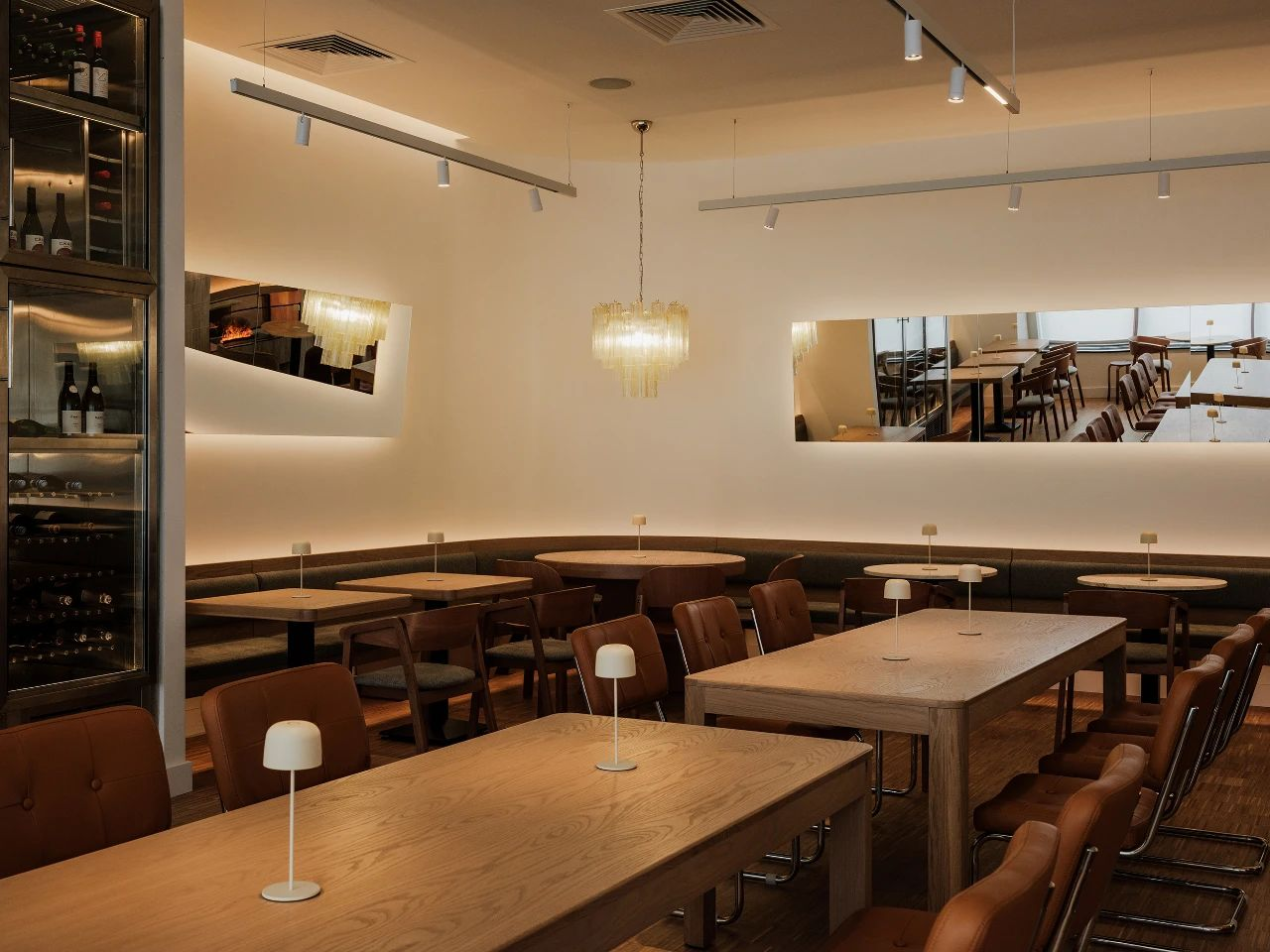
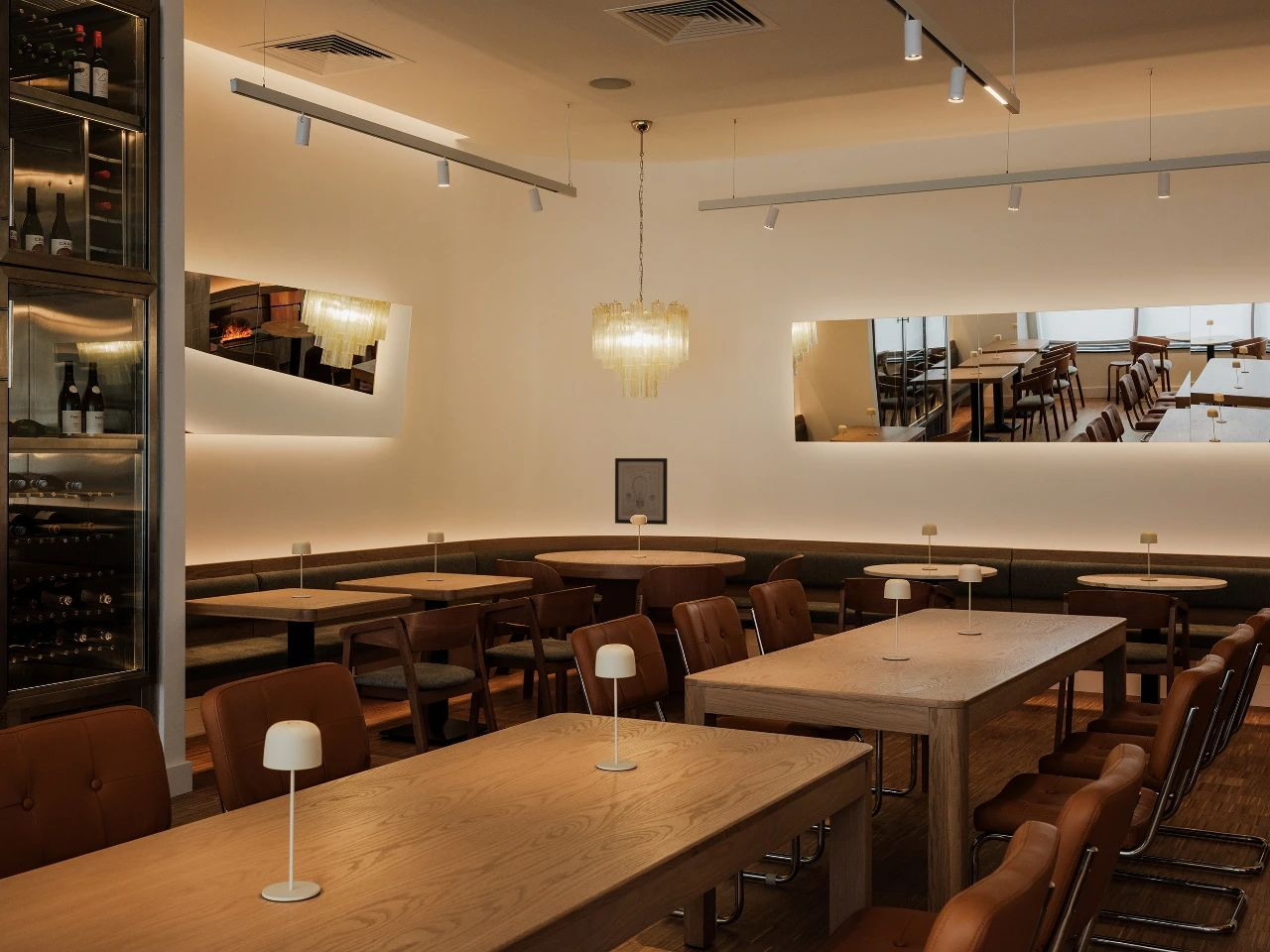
+ wall art (640, 491)
